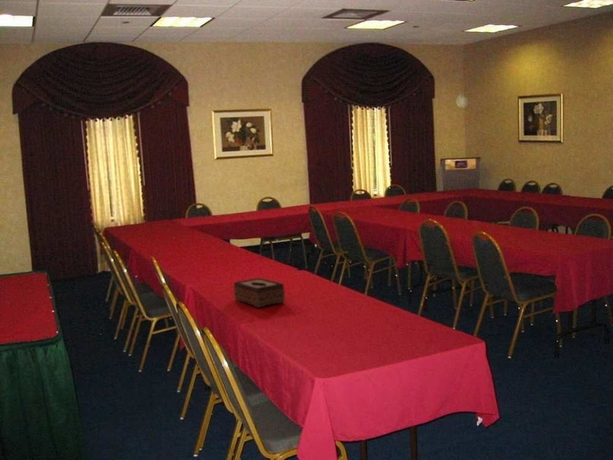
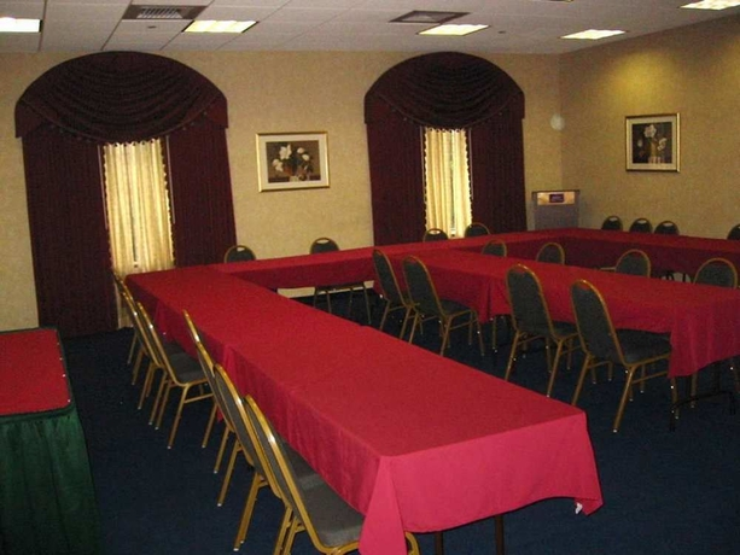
- tissue box (258, 292)
